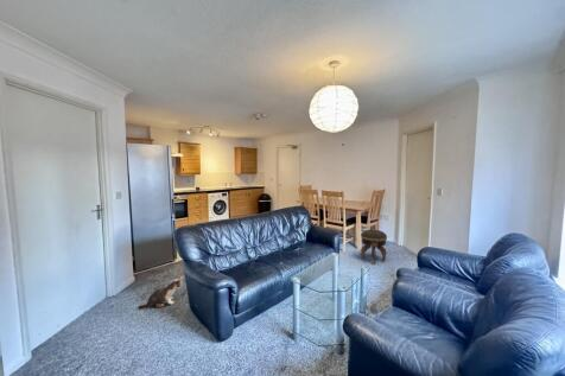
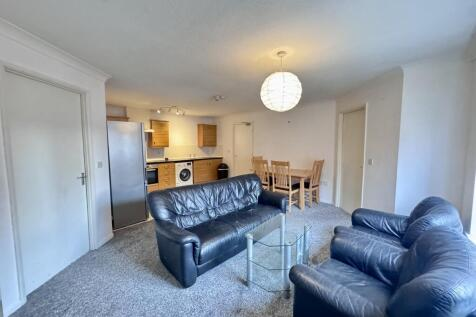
- plush toy (161, 292)
- footstool (373, 246)
